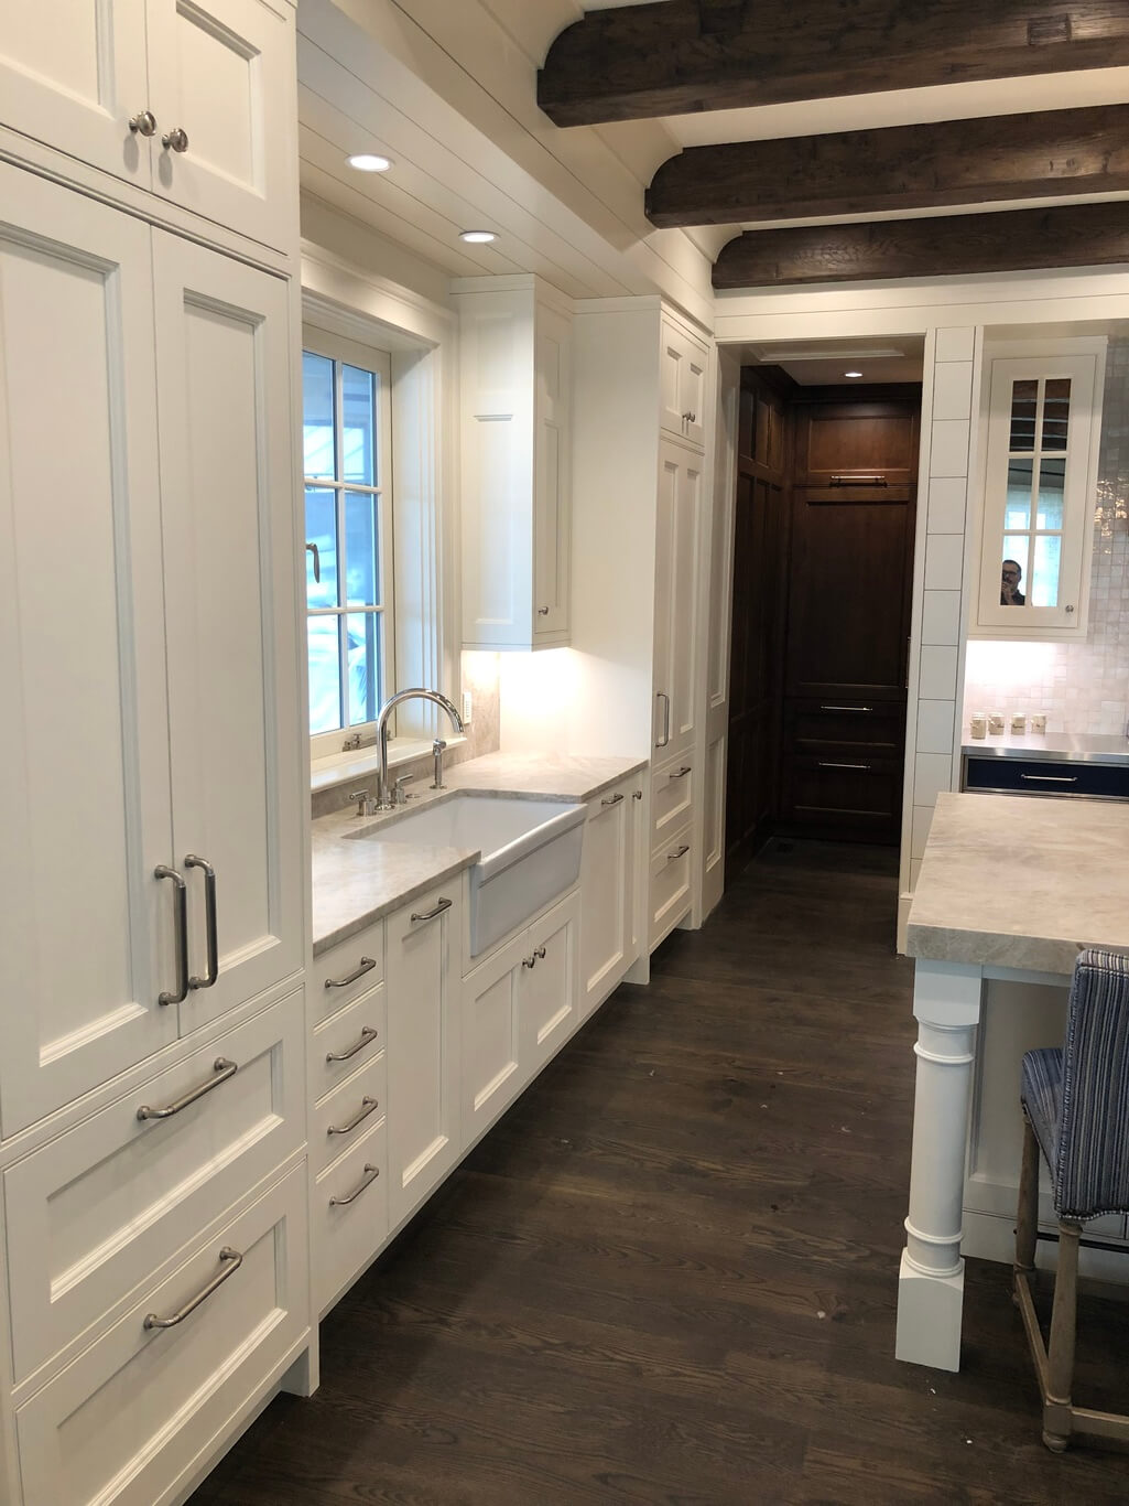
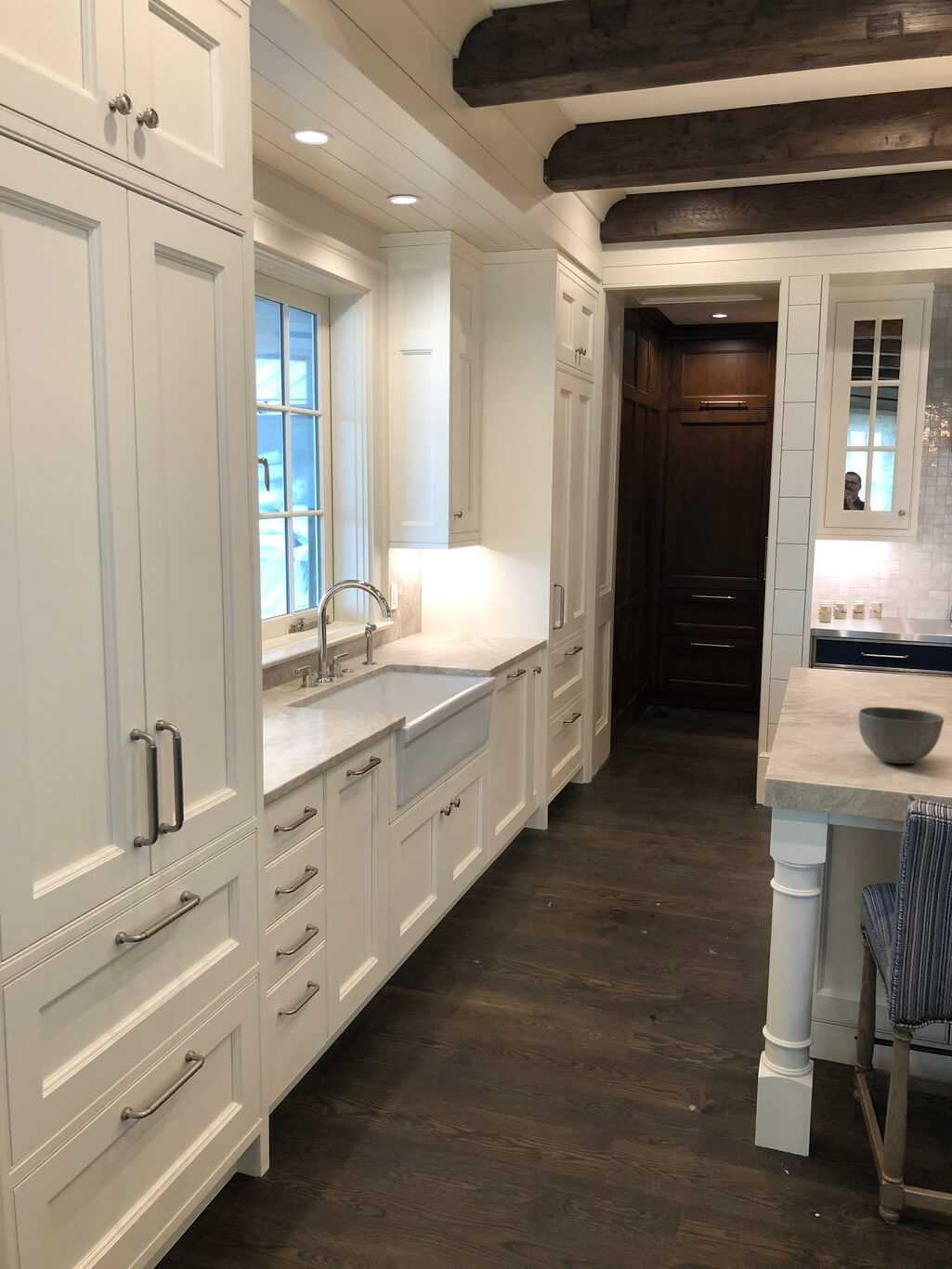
+ bowl (899, 737)
